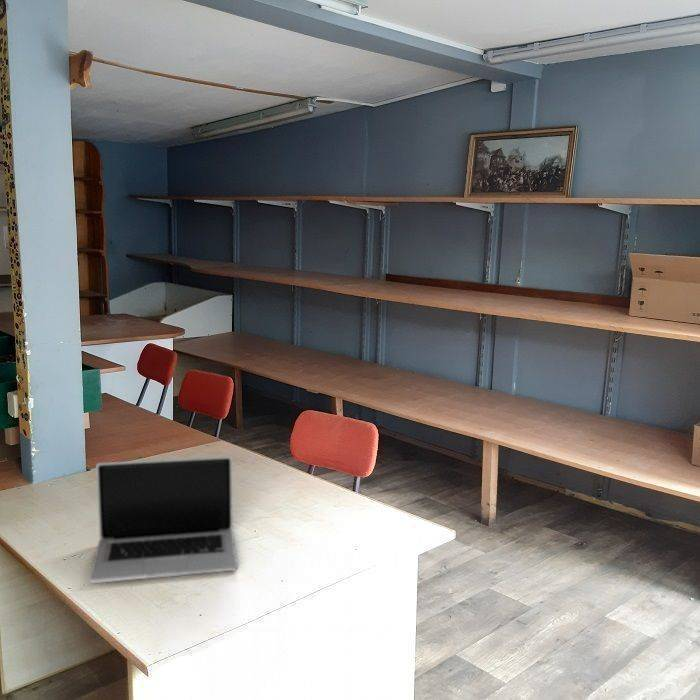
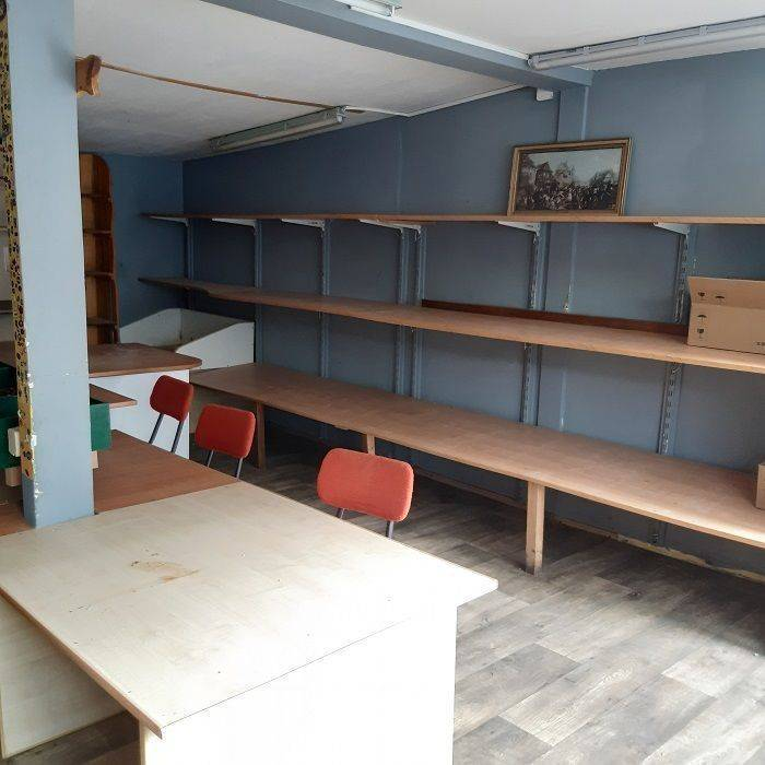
- laptop (165, 516)
